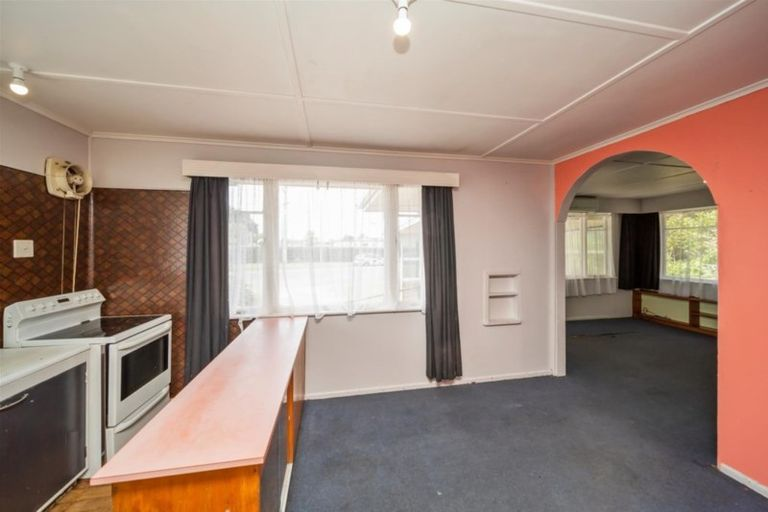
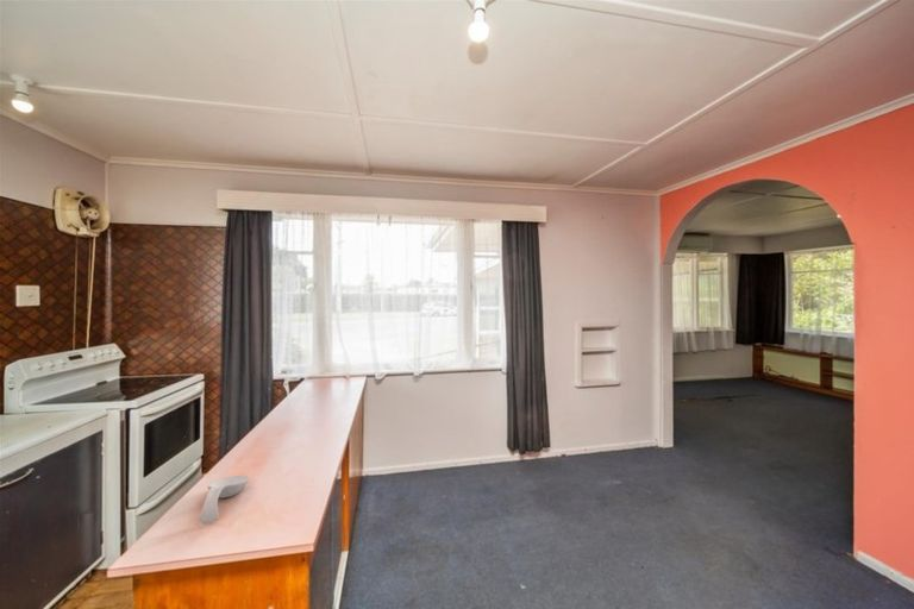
+ spoon rest (223, 490)
